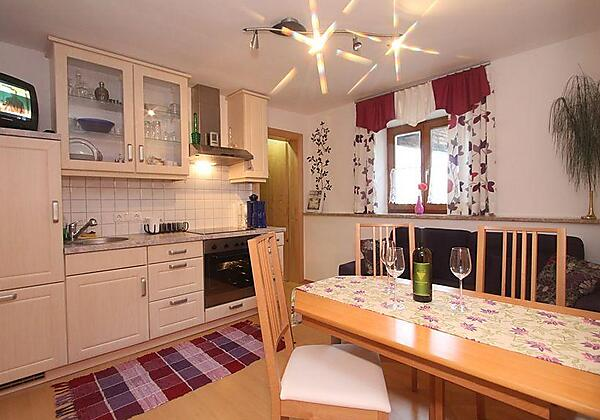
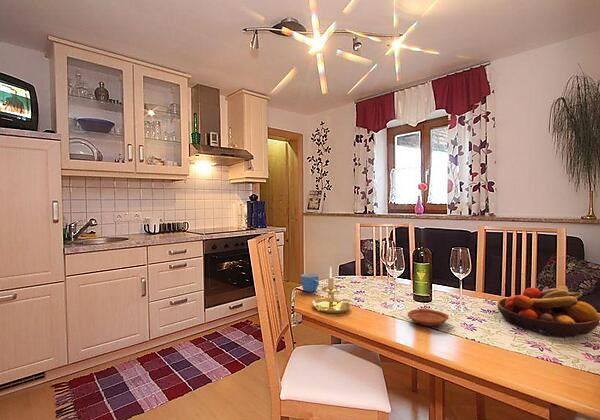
+ plate (427, 318)
+ fruit bowl (544, 304)
+ candle holder (333, 288)
+ mug (311, 283)
